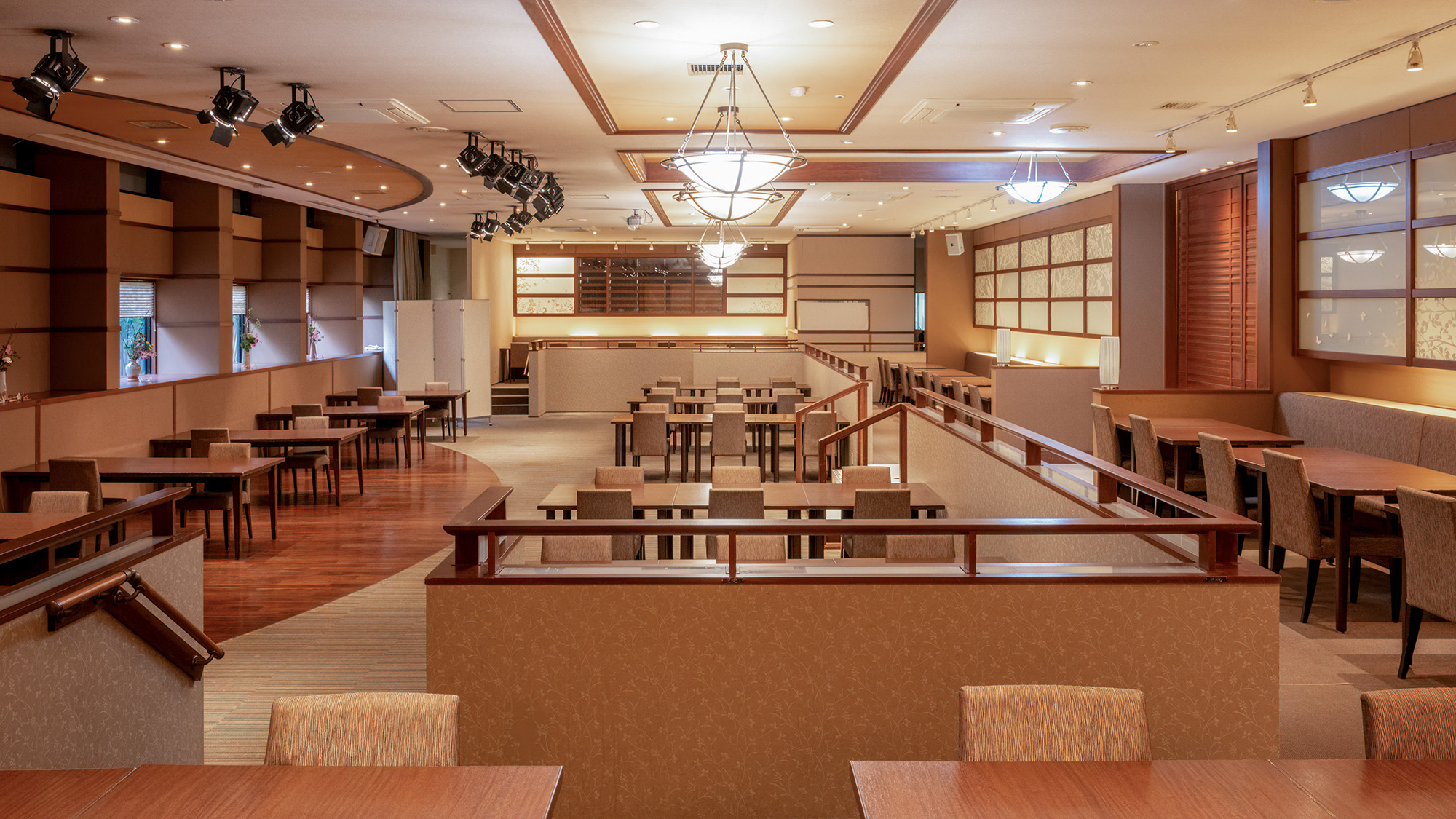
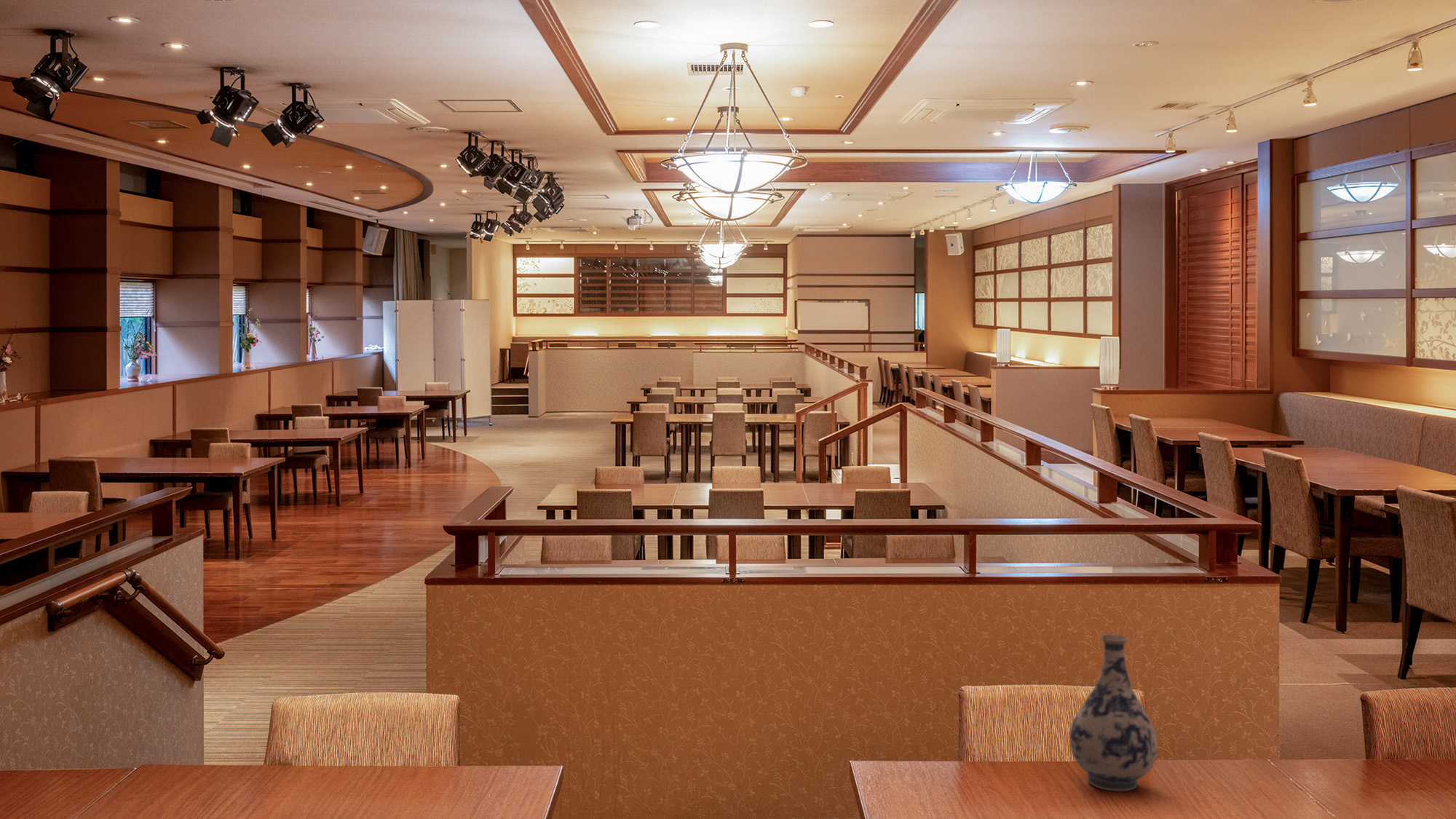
+ vase (1113, 710)
